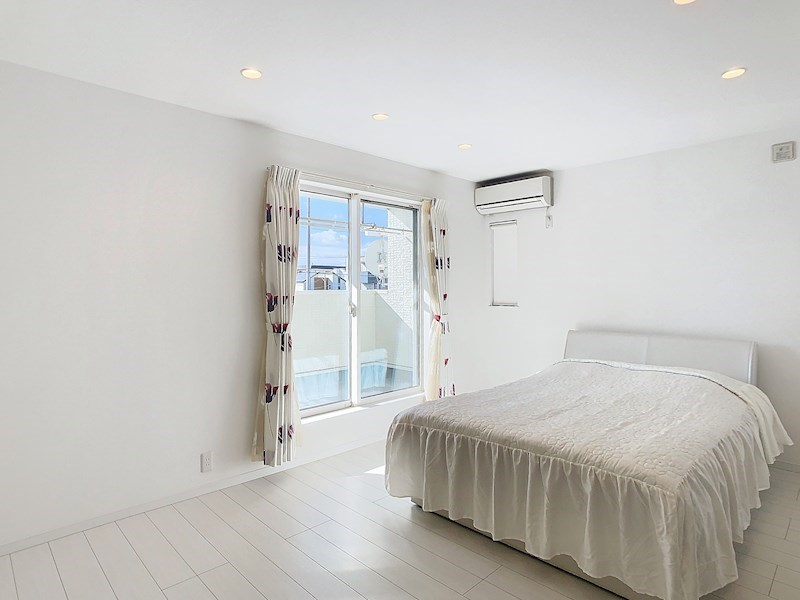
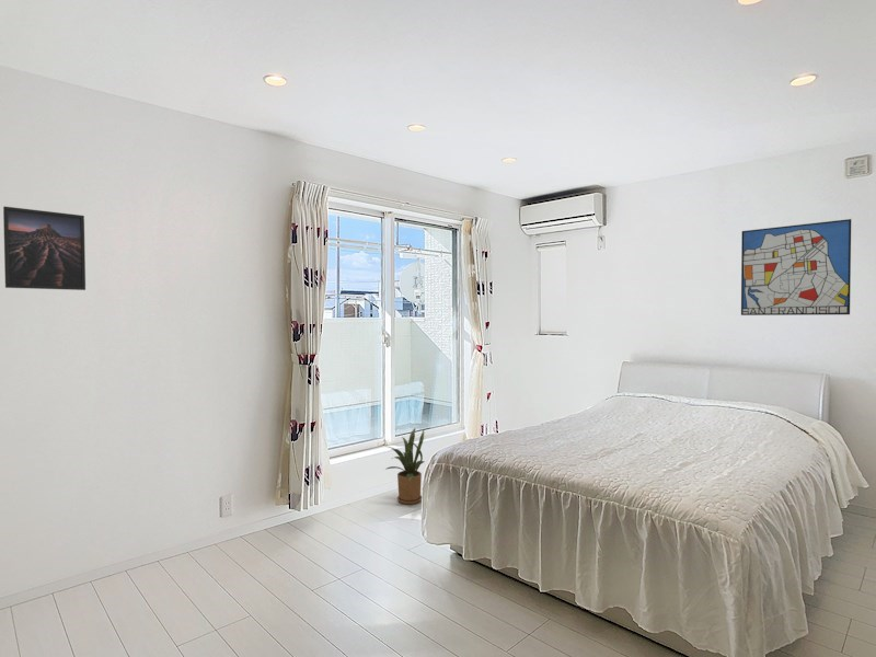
+ wall art (792, 269)
+ house plant (405, 465)
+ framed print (46, 250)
